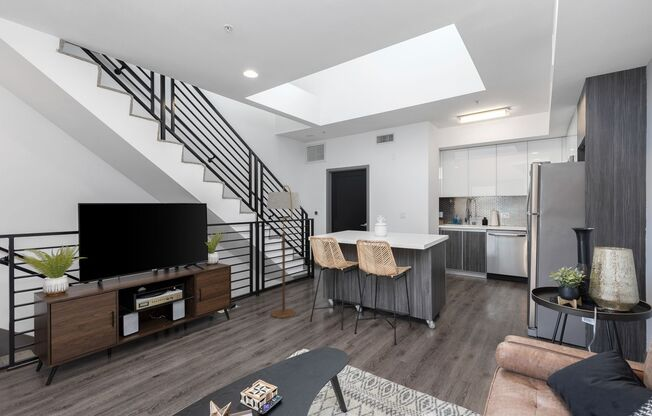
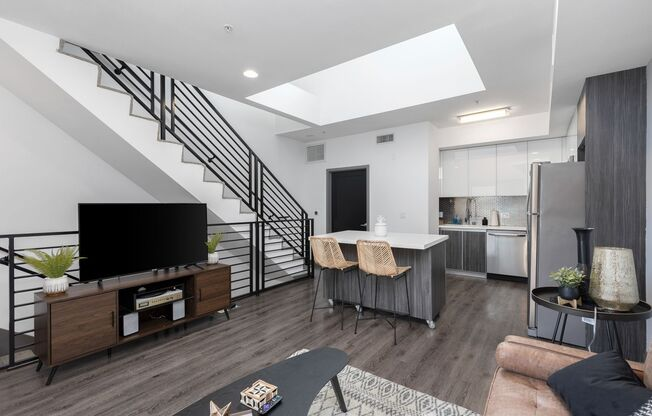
- floor lamp (284, 250)
